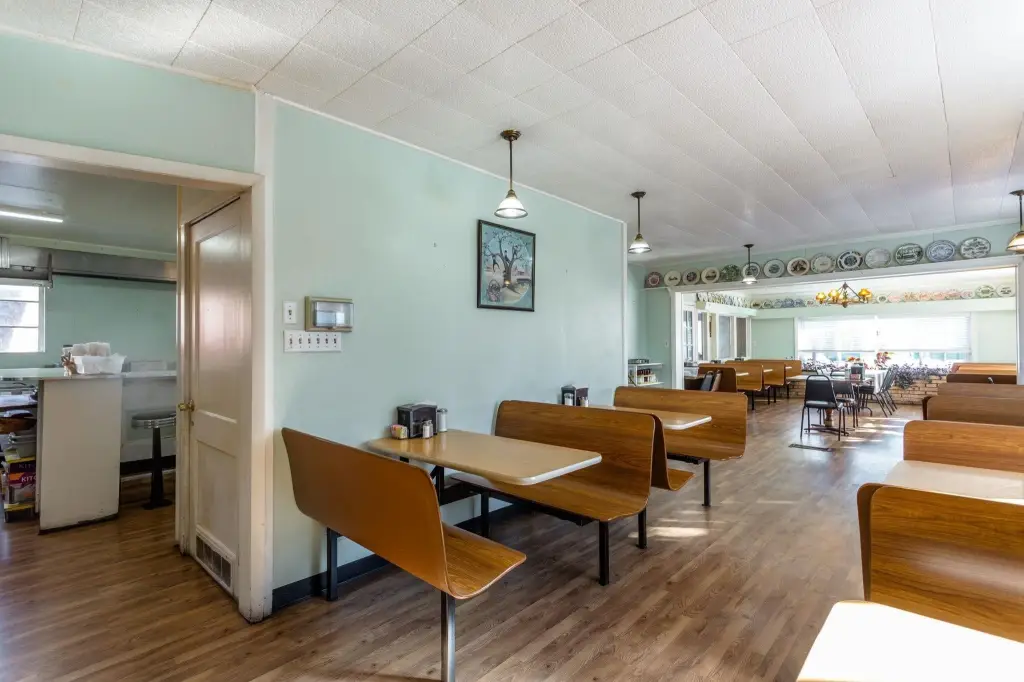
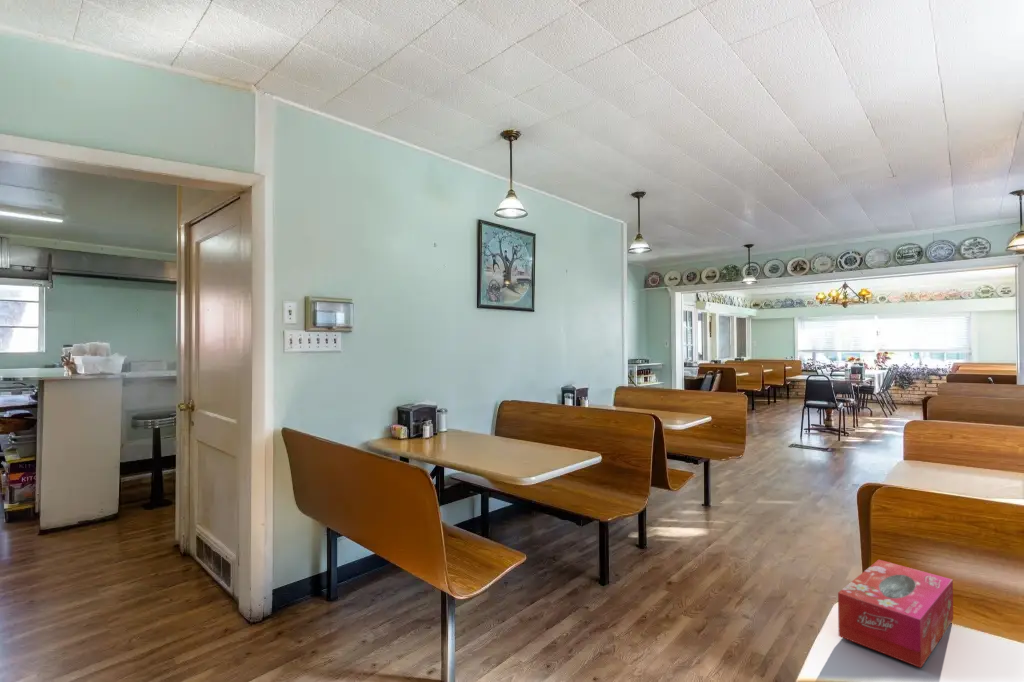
+ tissue box (897, 607)
